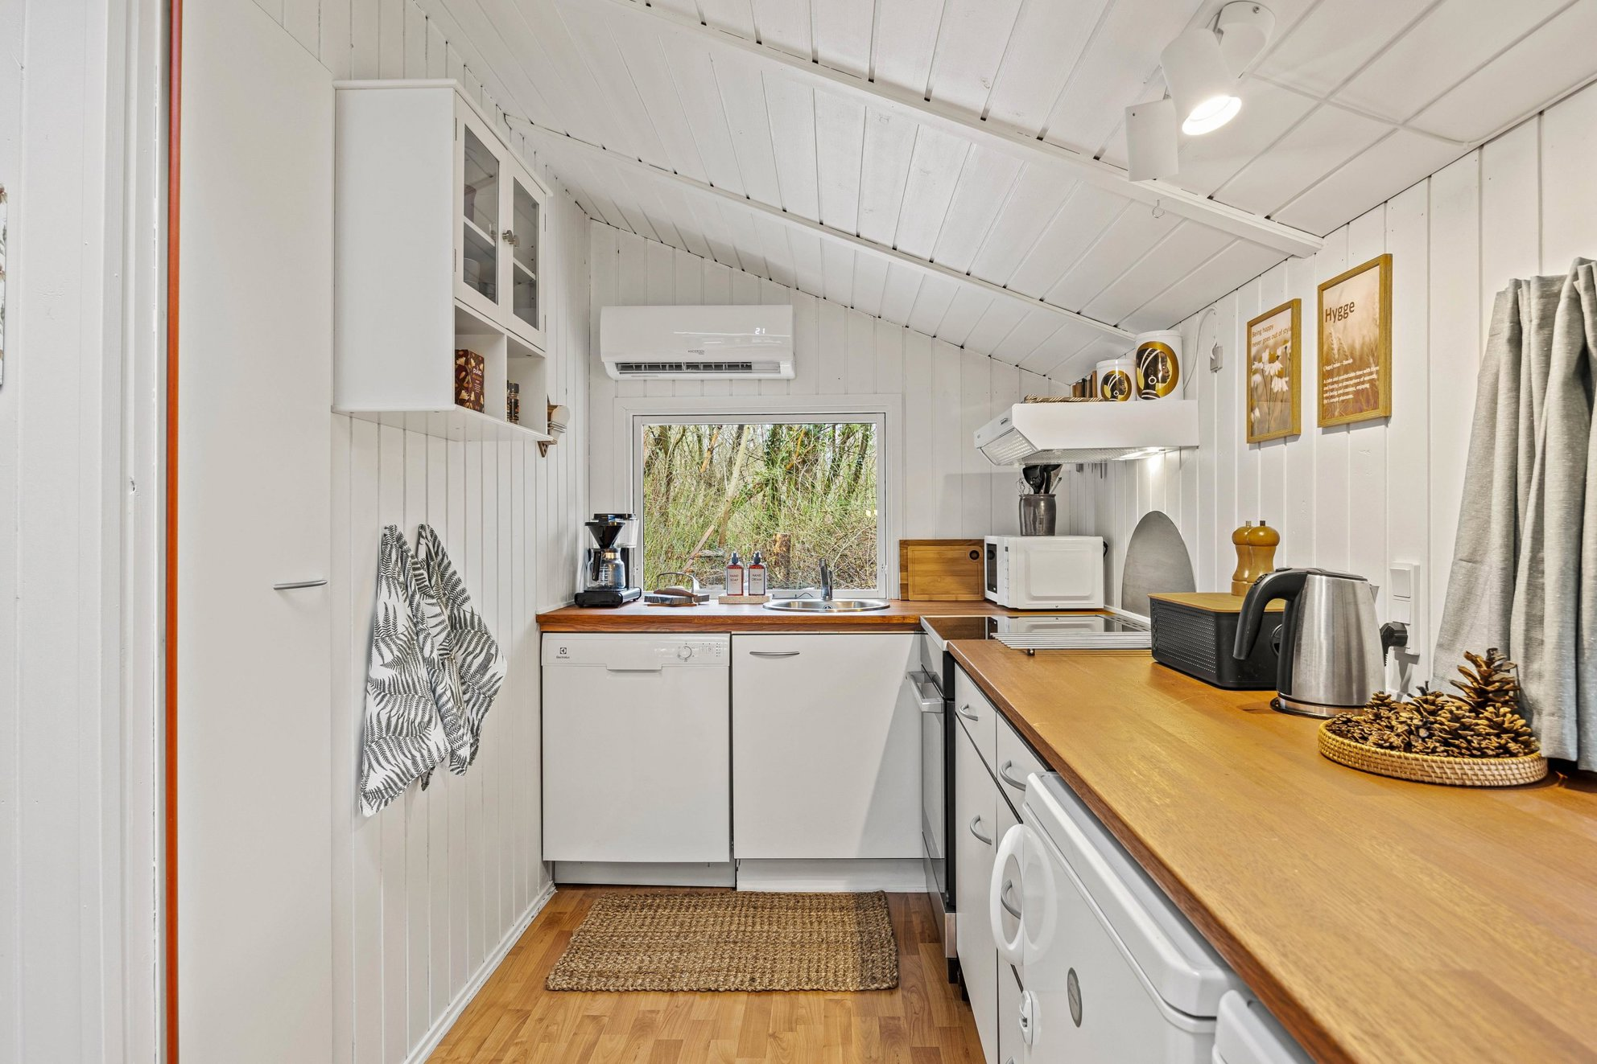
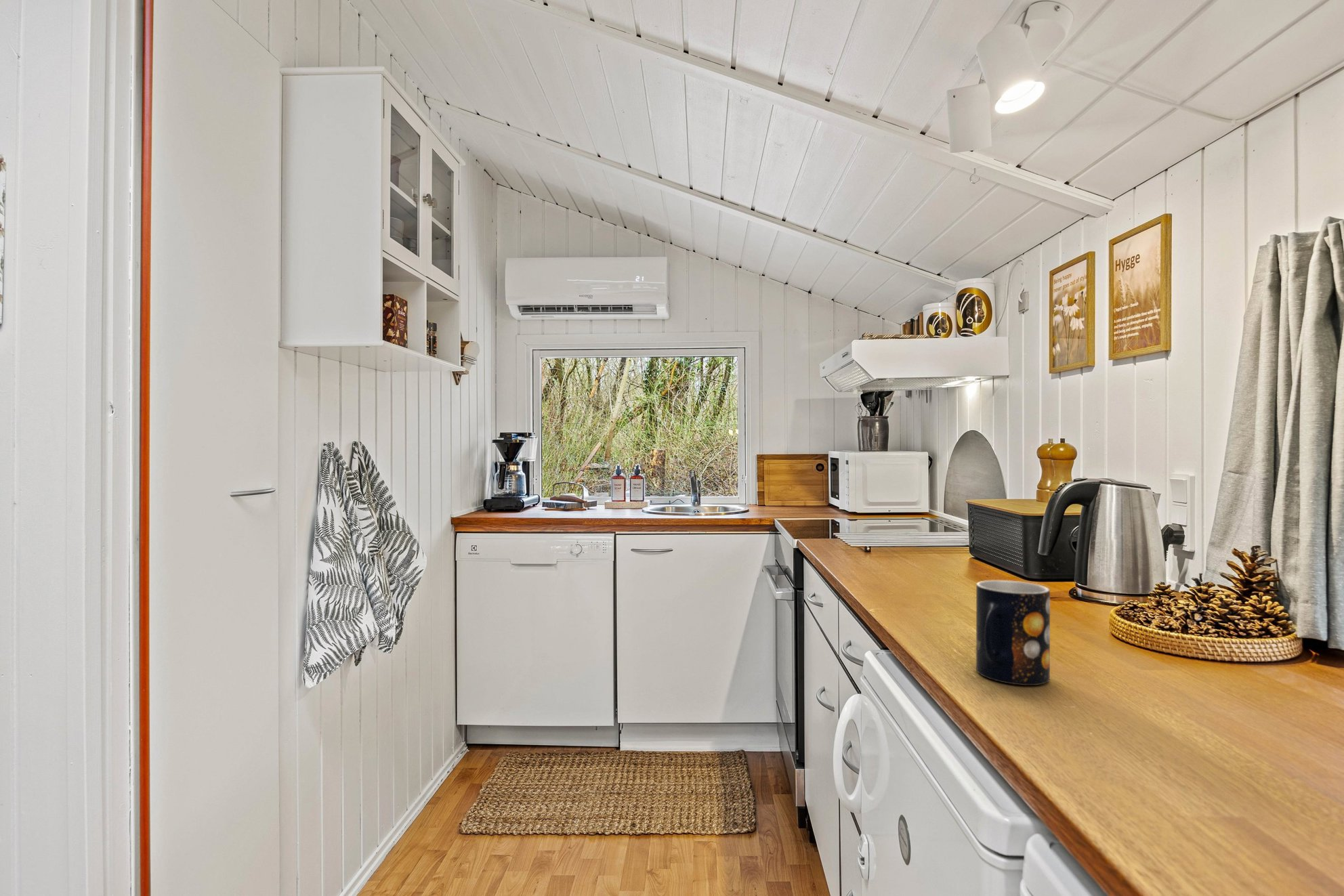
+ mug (1011, 633)
